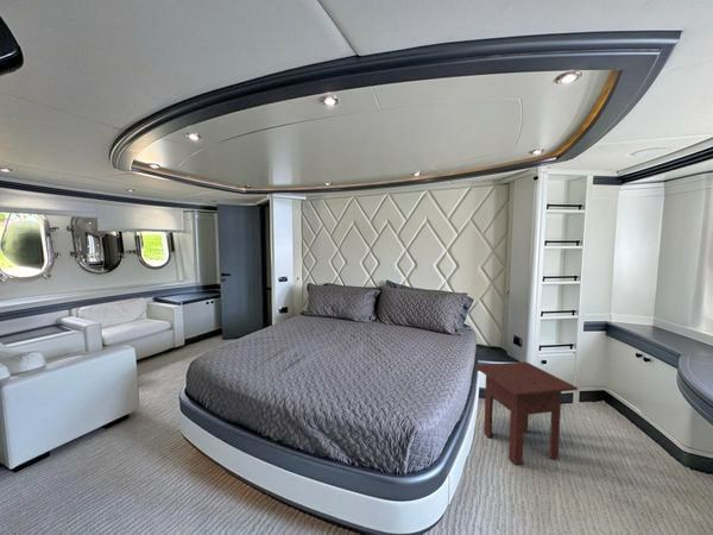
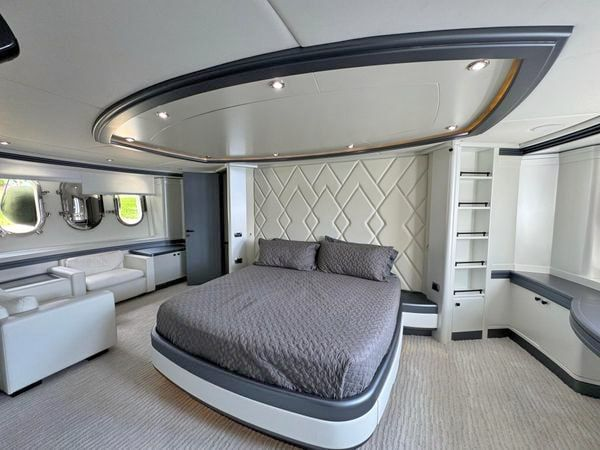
- side table (519, 410)
